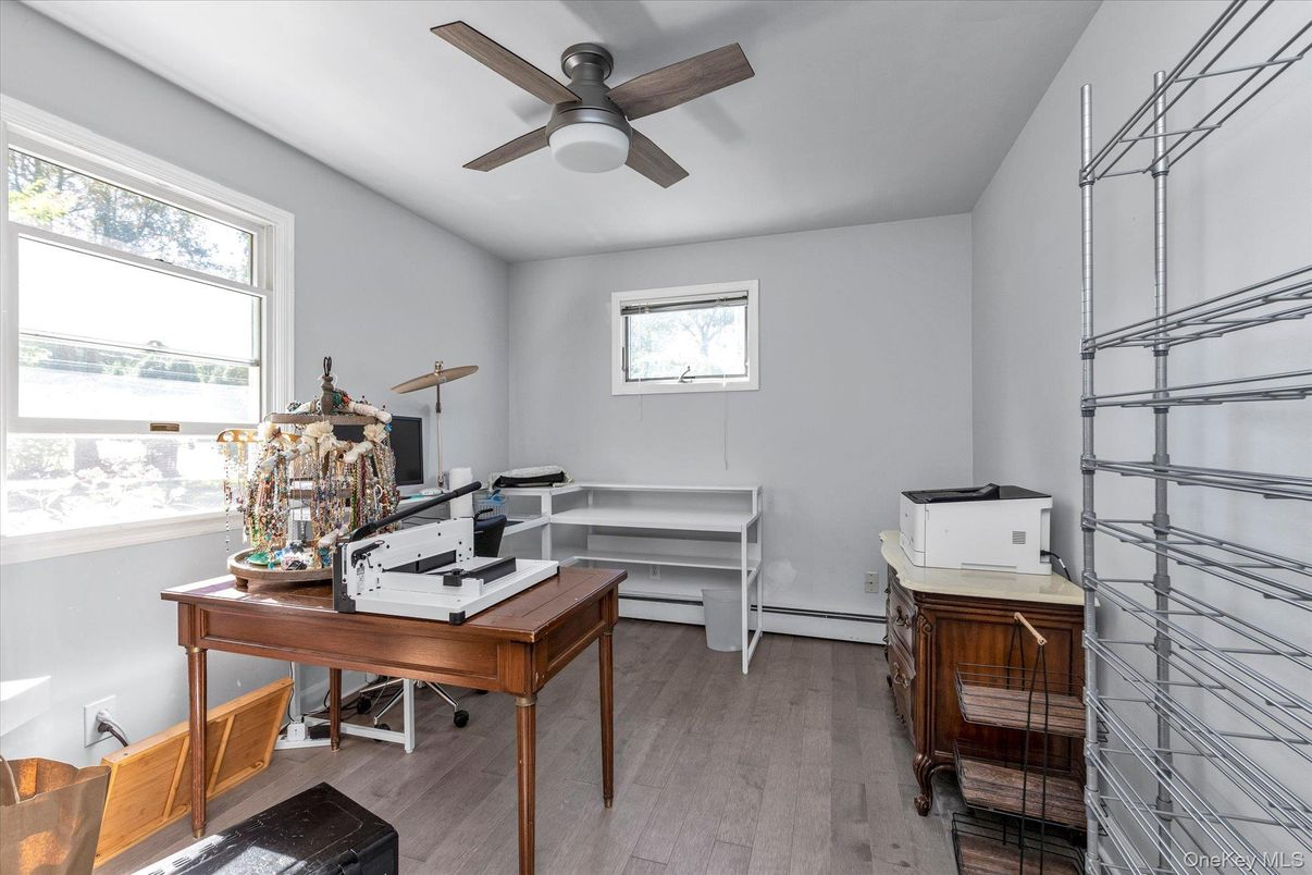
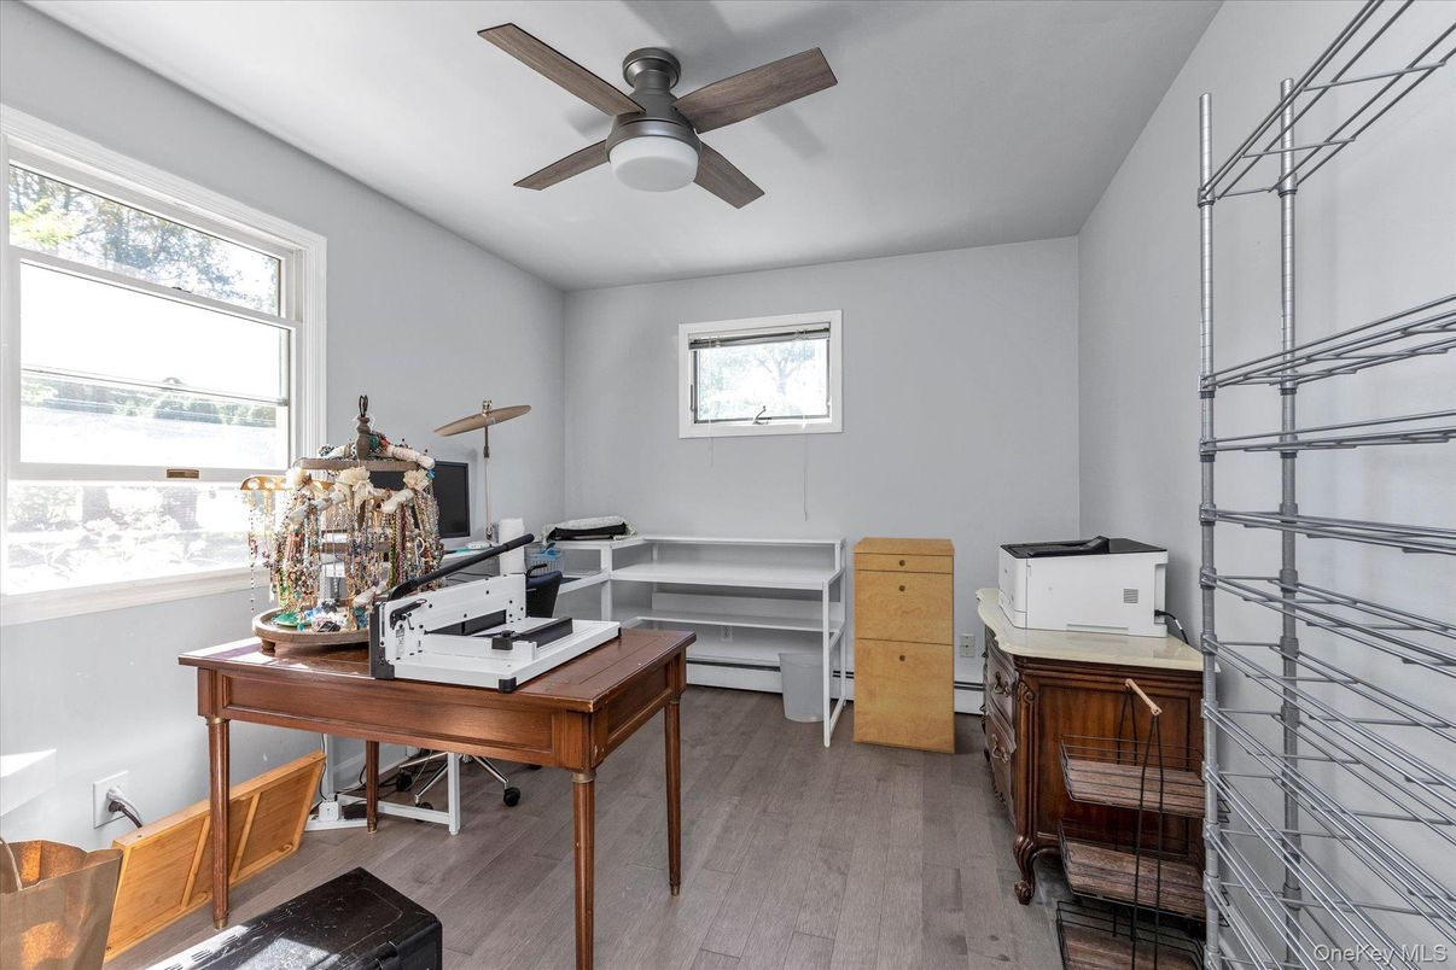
+ filing cabinet (904, 635)
